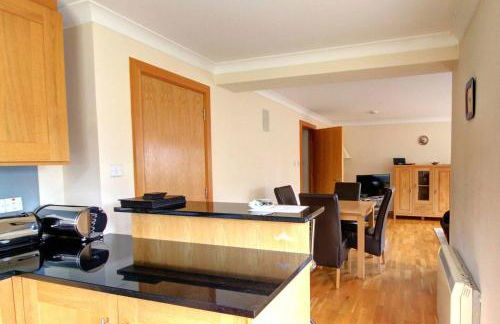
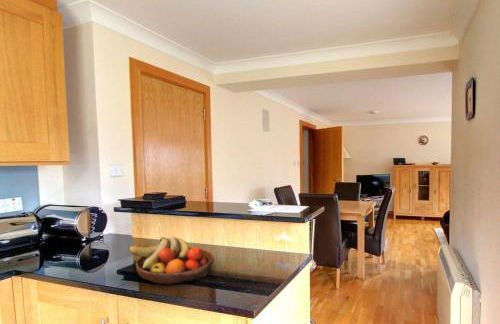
+ fruit bowl (174, 256)
